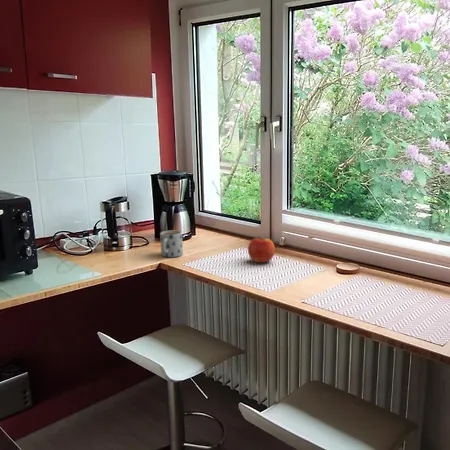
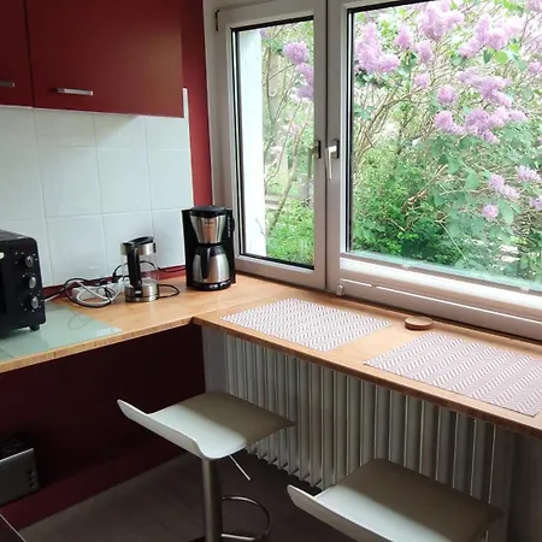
- apple (261, 248)
- mug (169, 244)
